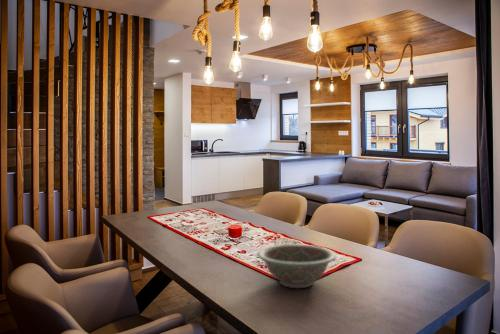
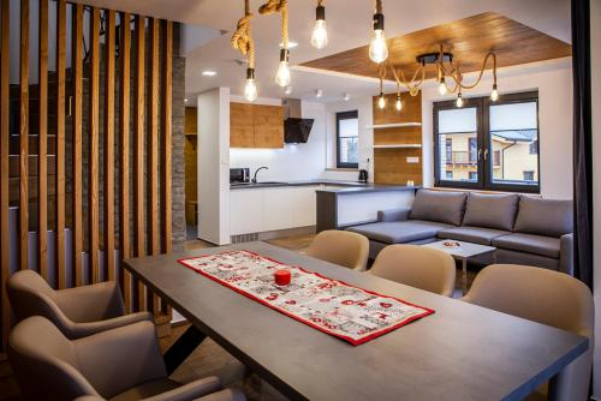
- decorative bowl (296, 267)
